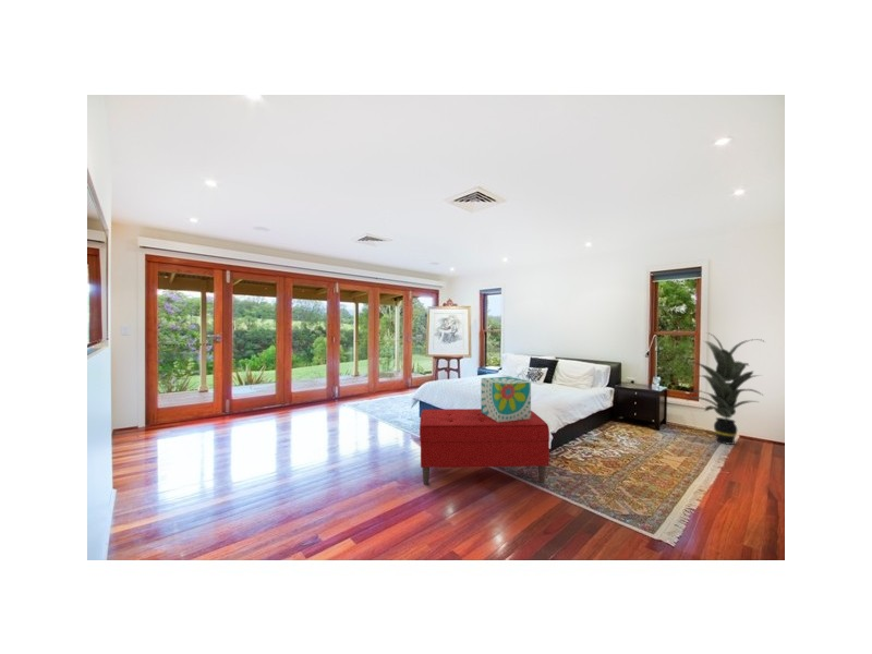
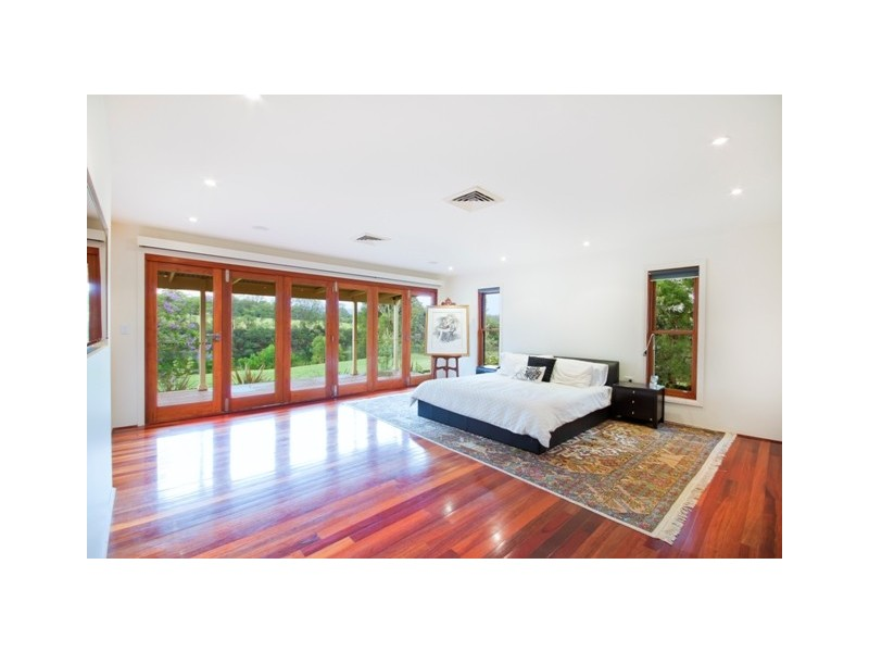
- decorative box (505, 397)
- indoor plant (720, 386)
- bench (480, 444)
